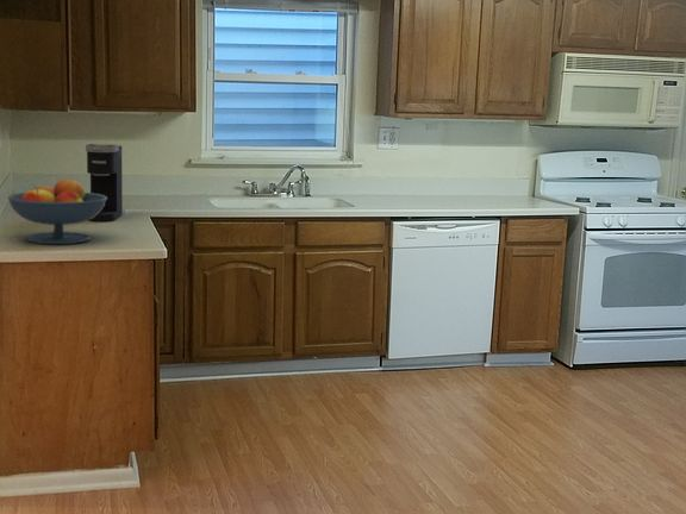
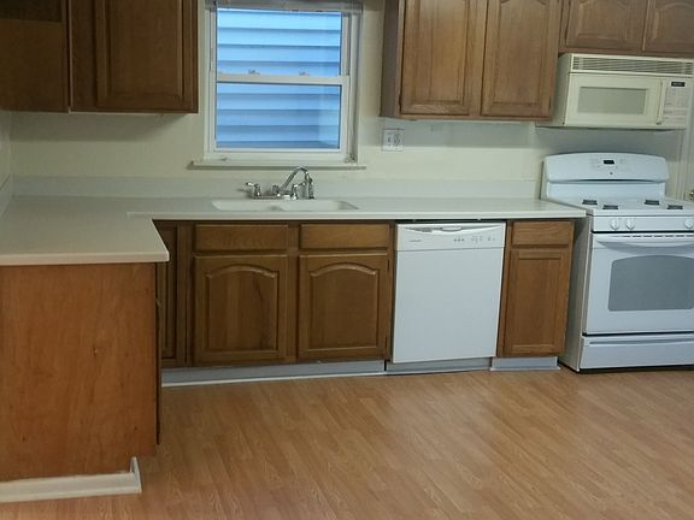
- coffee maker (105, 181)
- fruit bowl (58, 211)
